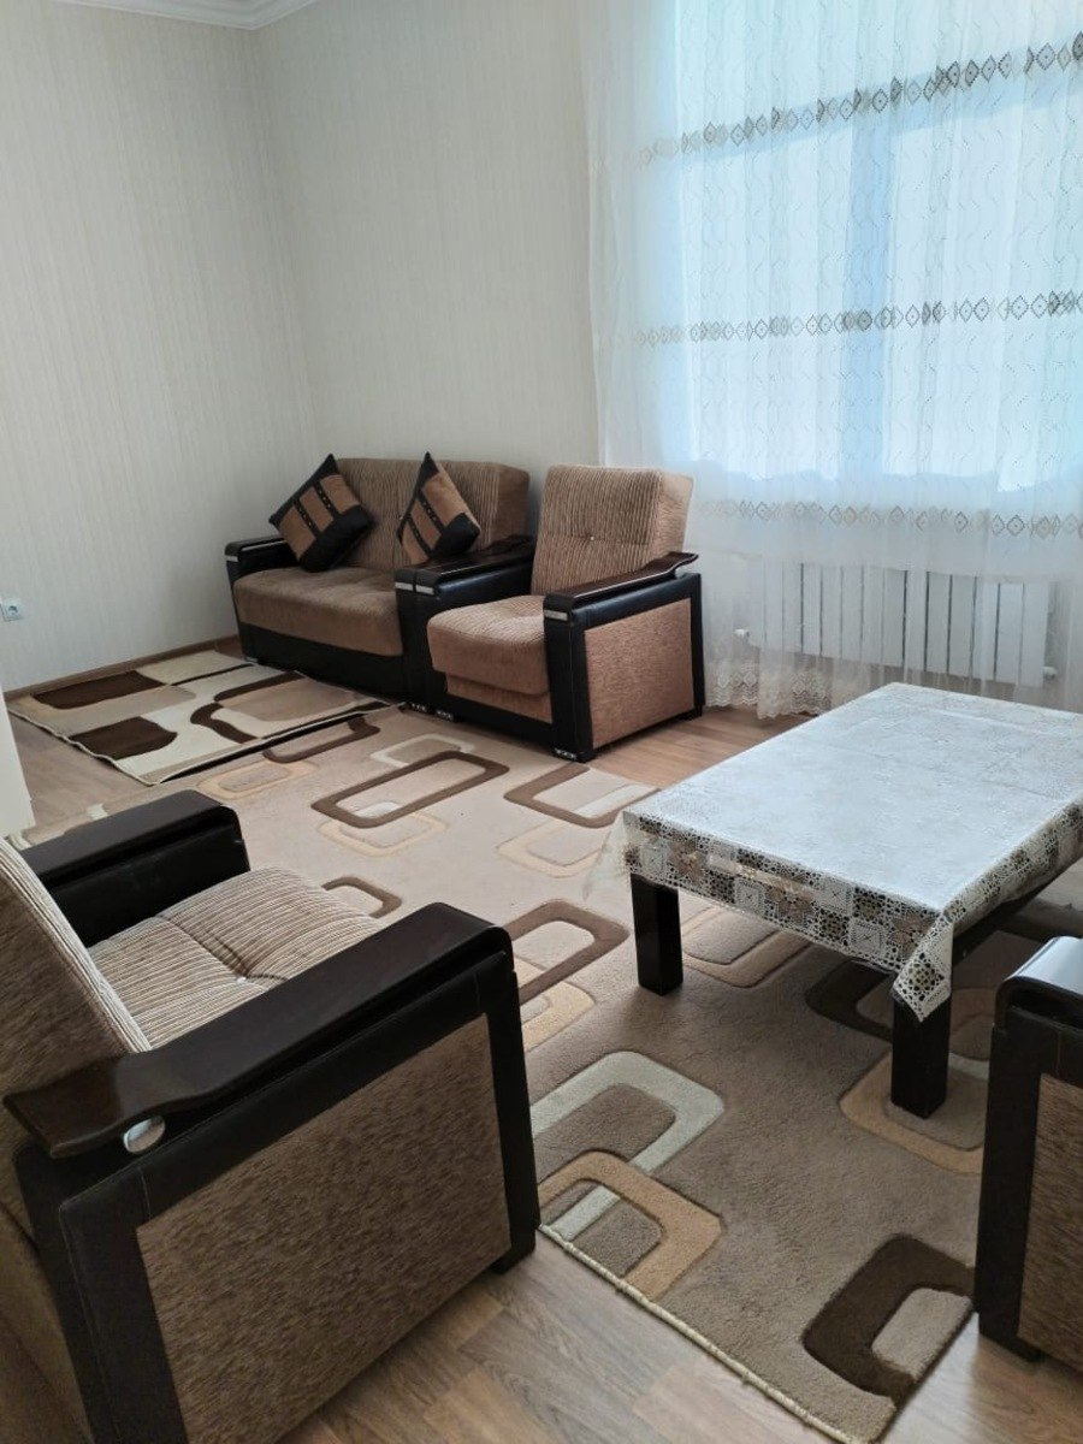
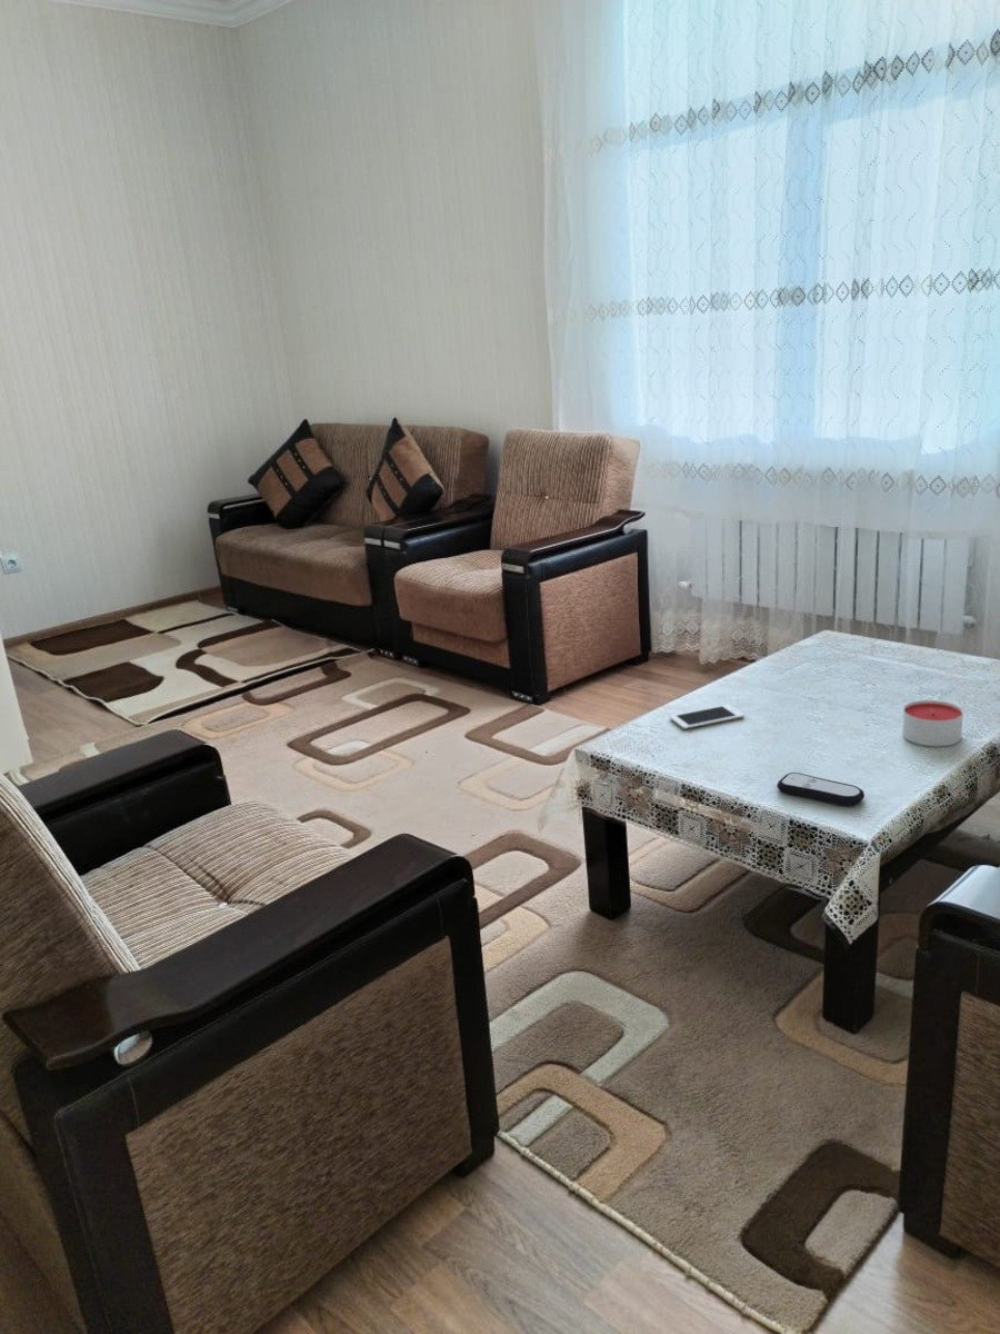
+ cell phone (707, 716)
+ candle (932, 721)
+ remote control (820, 788)
